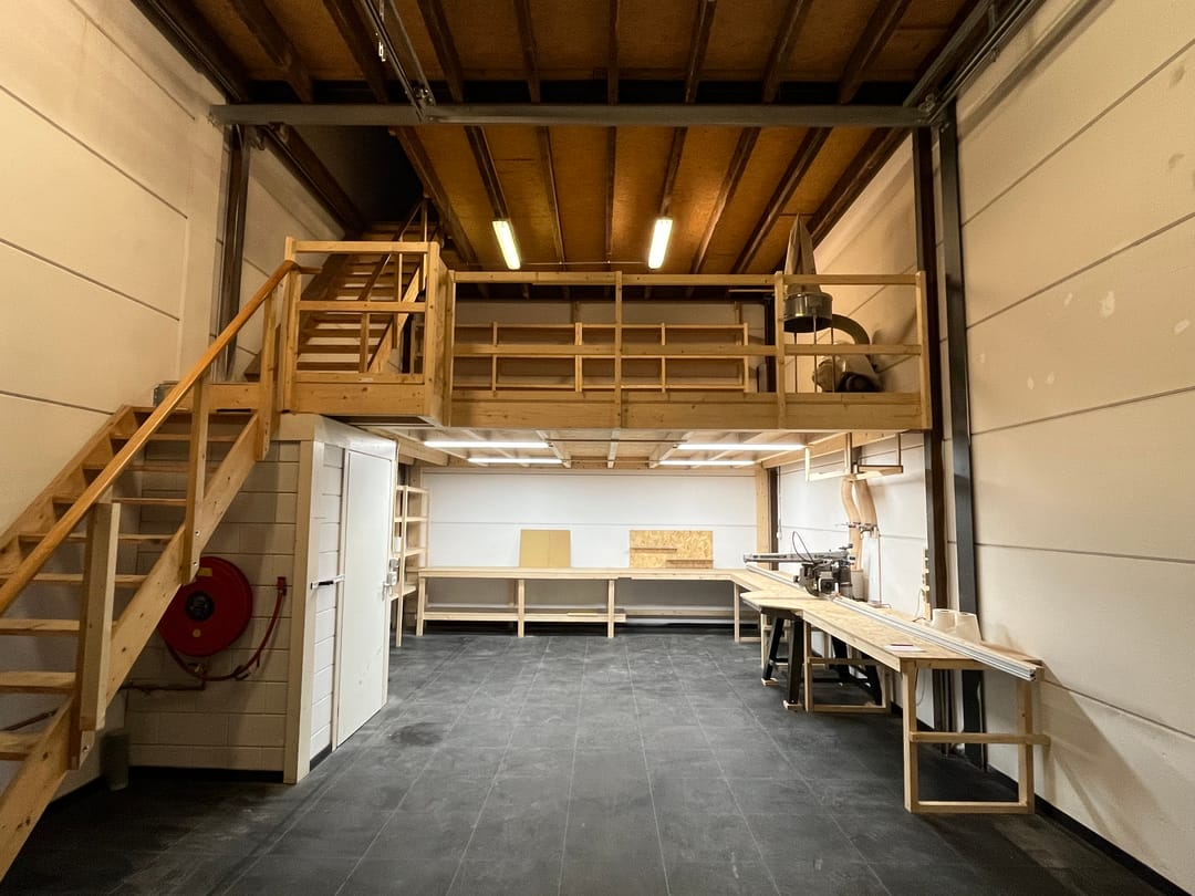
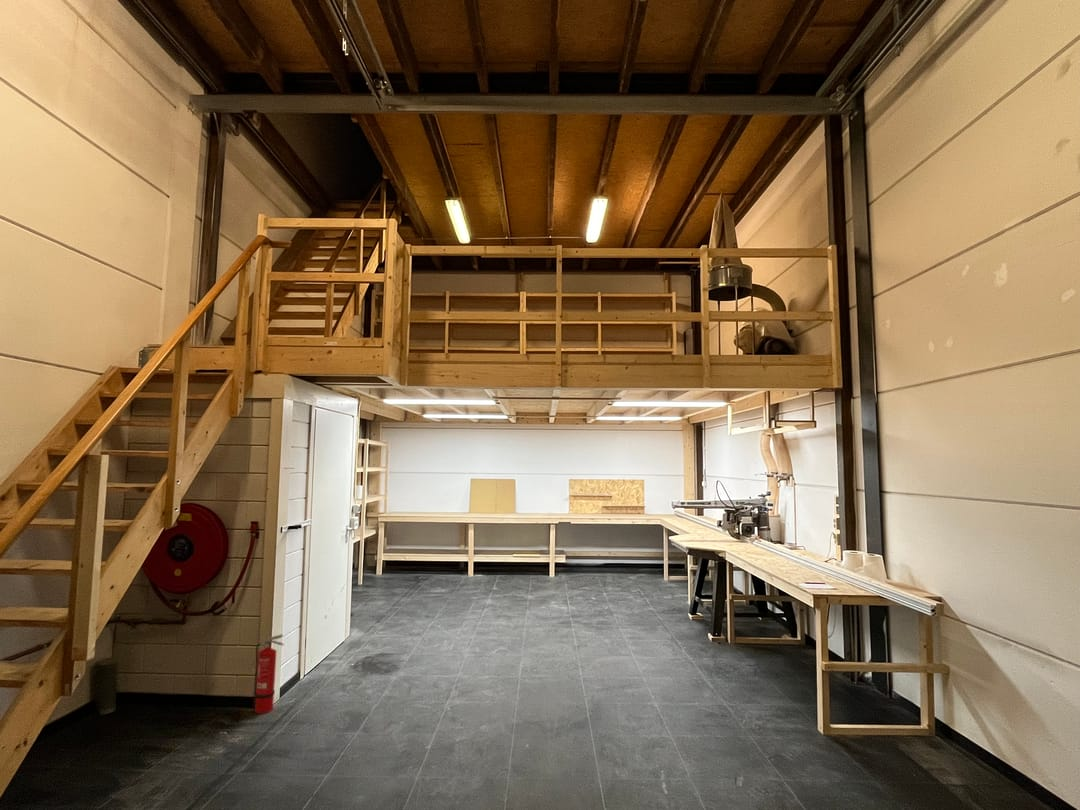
+ fire extinguisher (268, 671)
